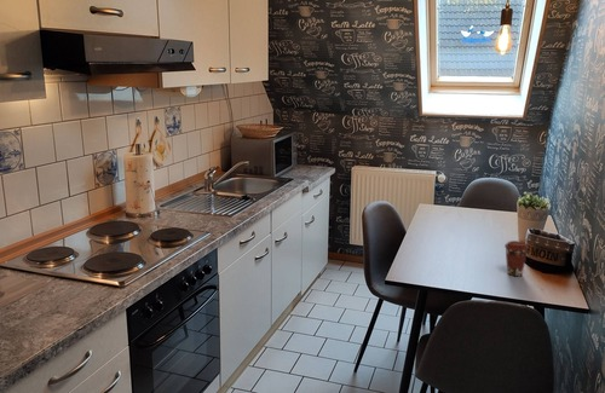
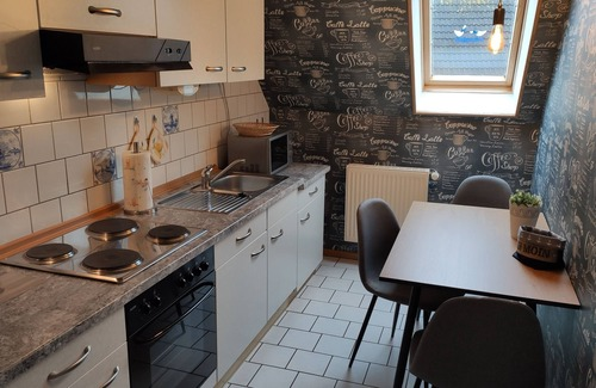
- coffee cup (515, 258)
